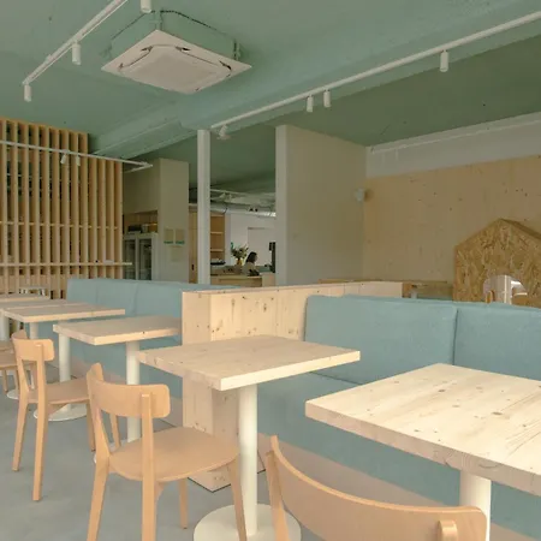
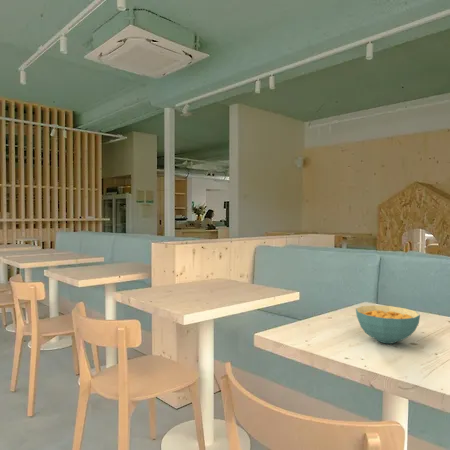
+ cereal bowl (386, 326)
